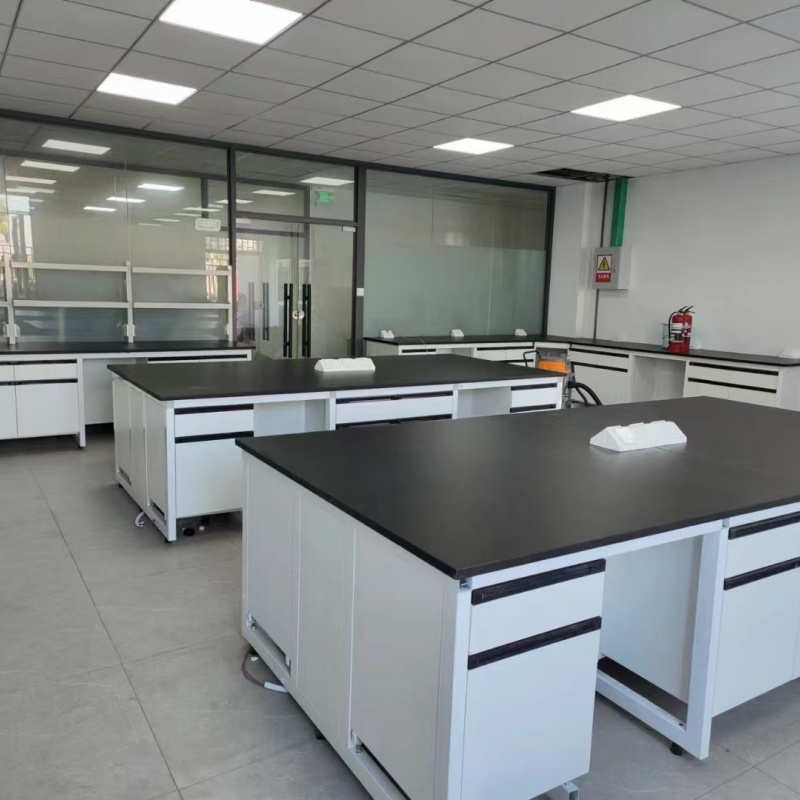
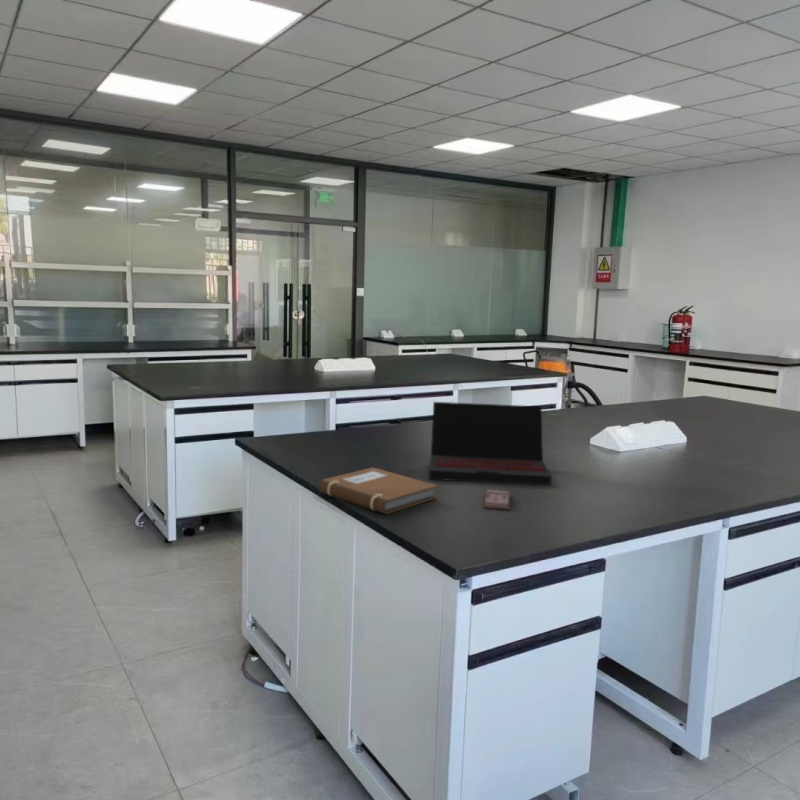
+ book (497, 497)
+ laptop (488, 440)
+ notebook (375, 488)
